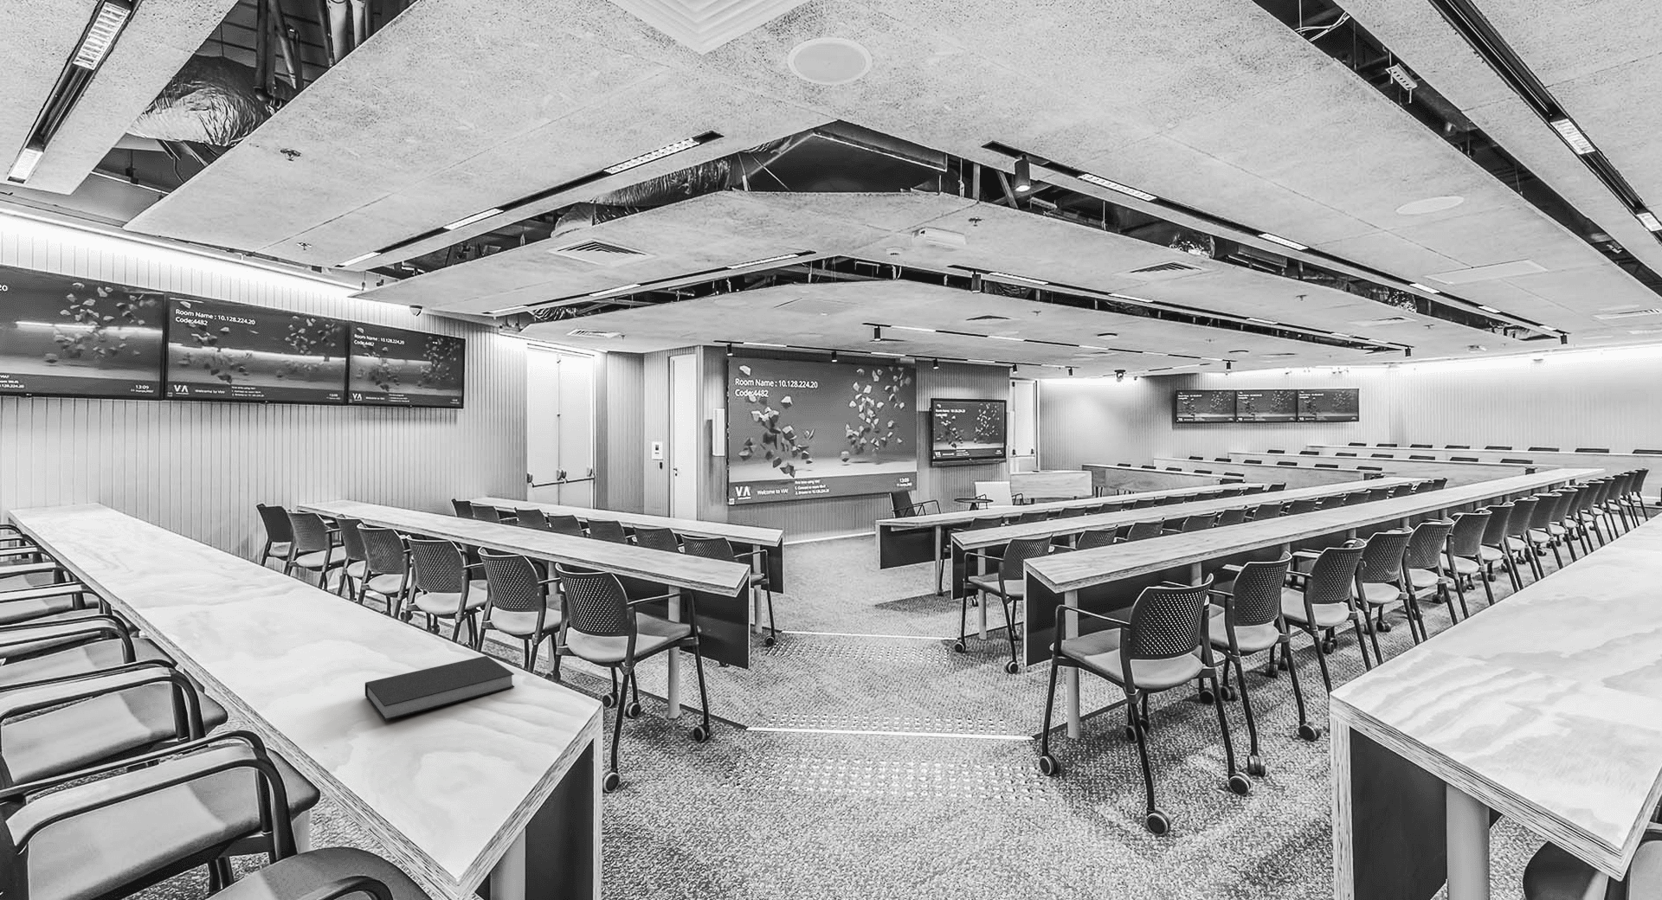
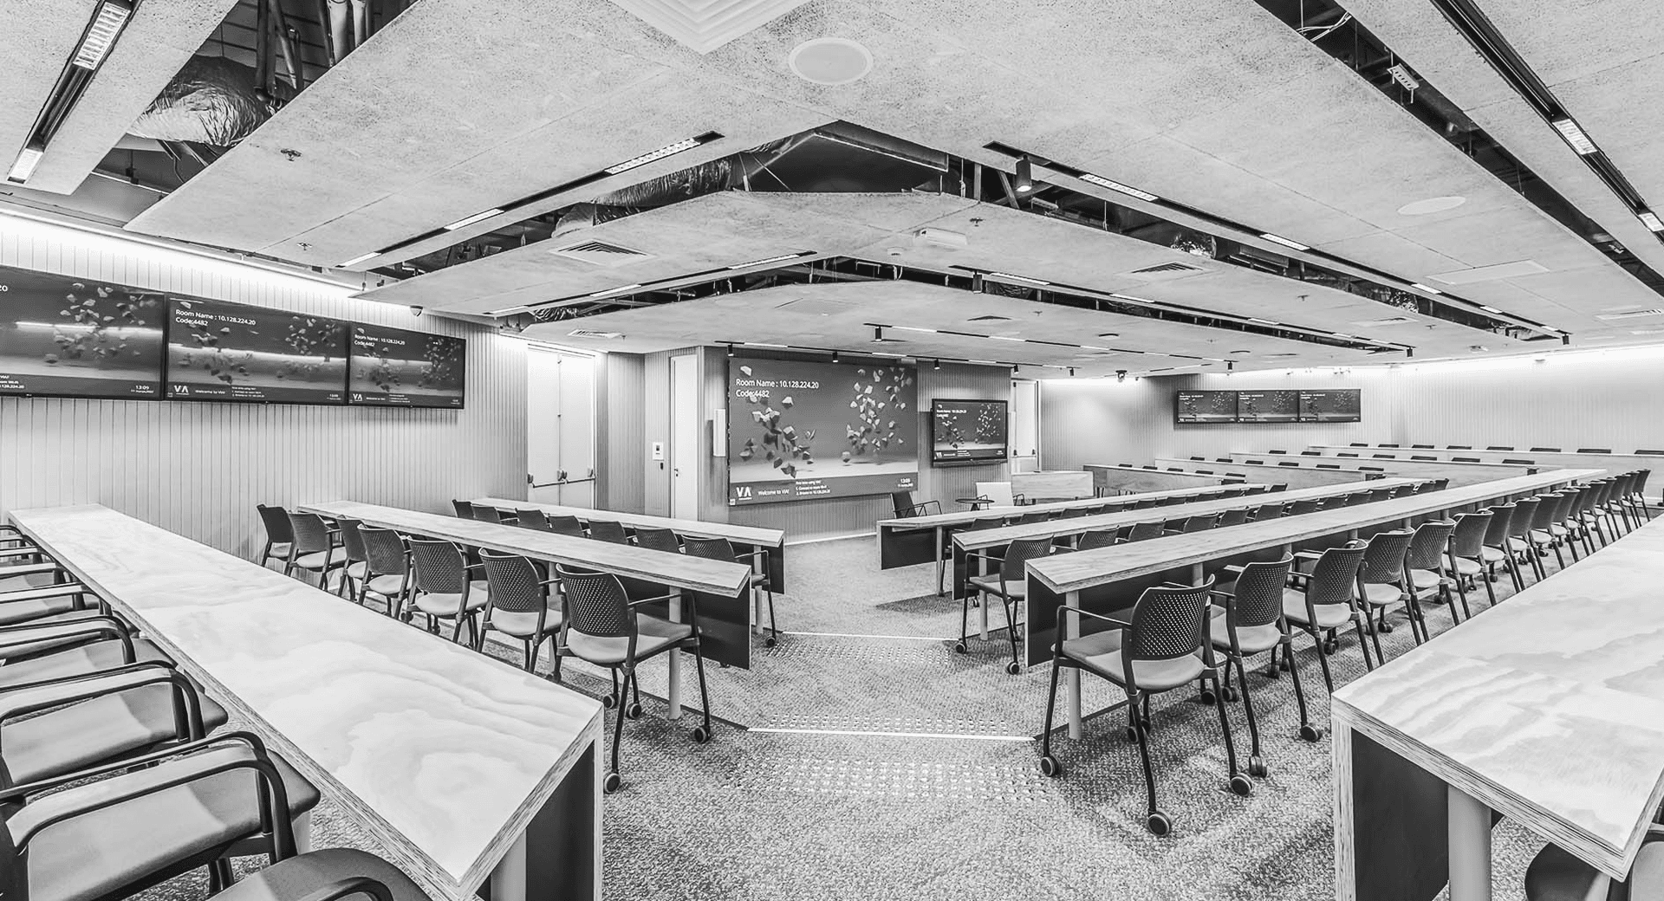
- notebook (441, 685)
